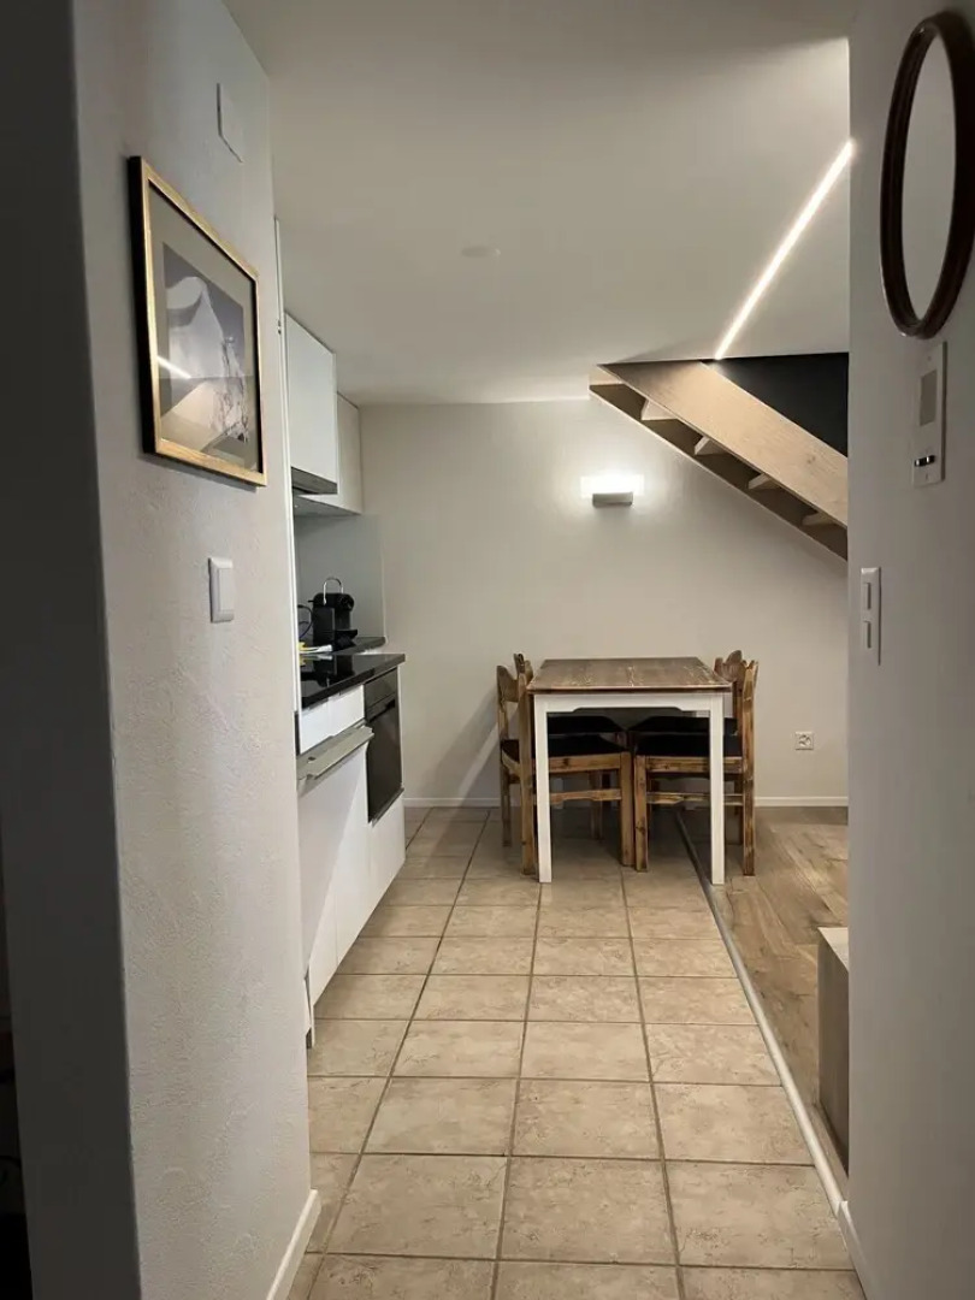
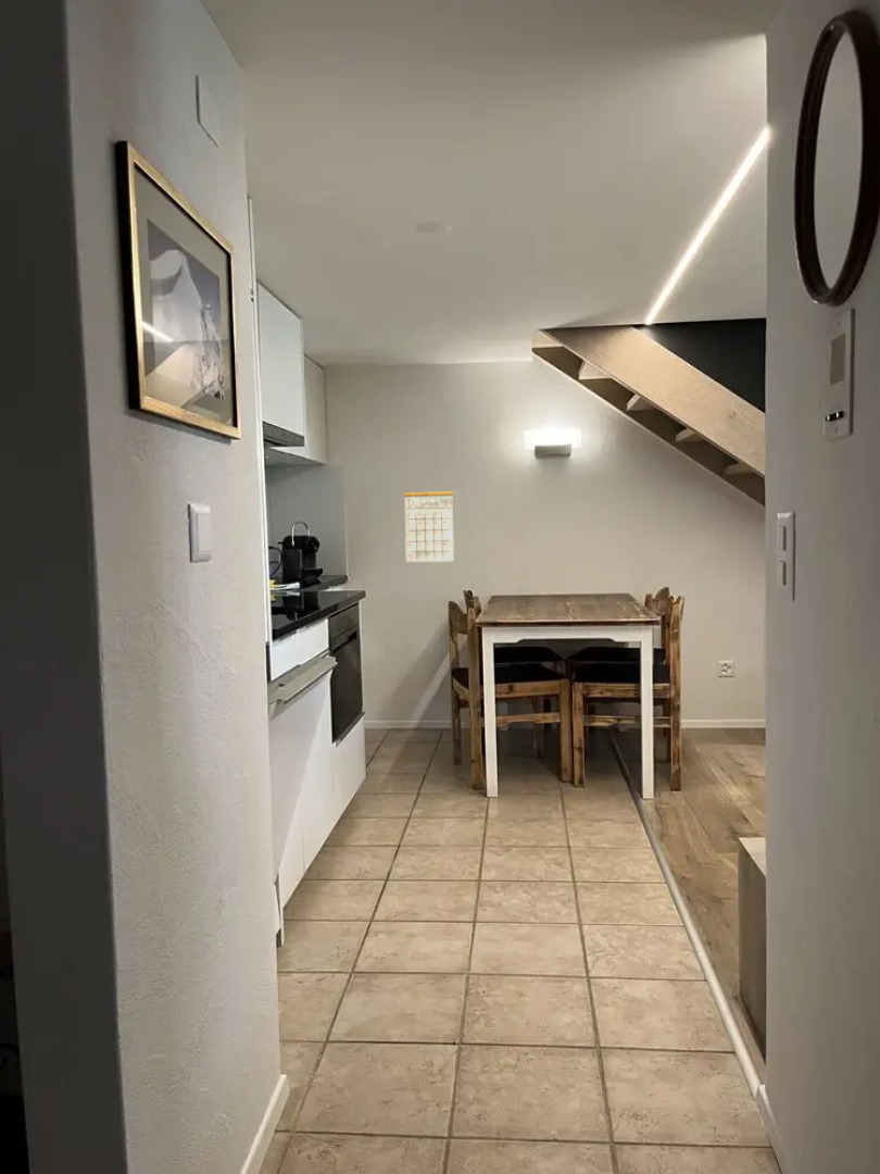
+ calendar (429, 519)
